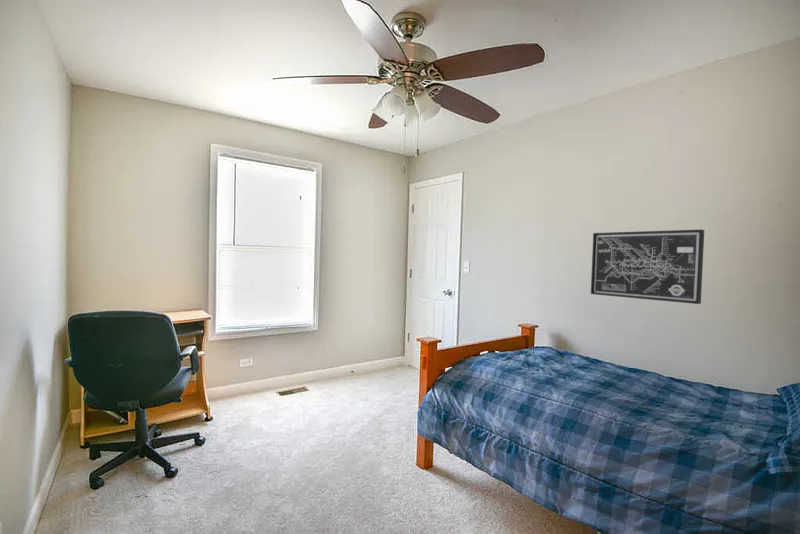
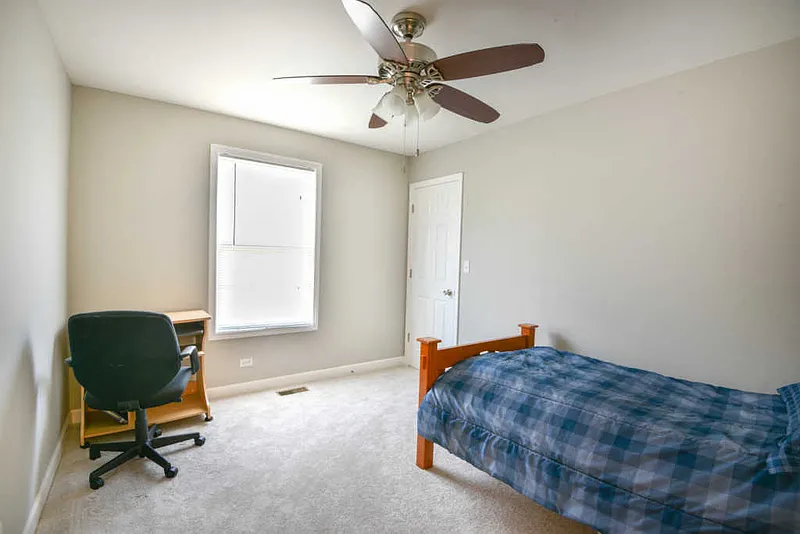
- wall art (642, 265)
